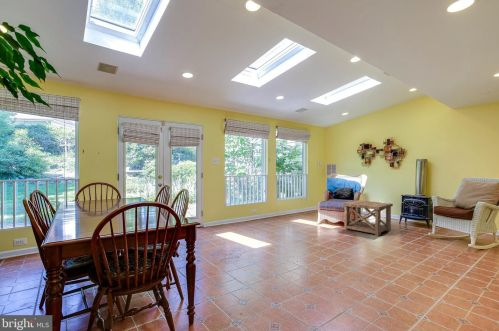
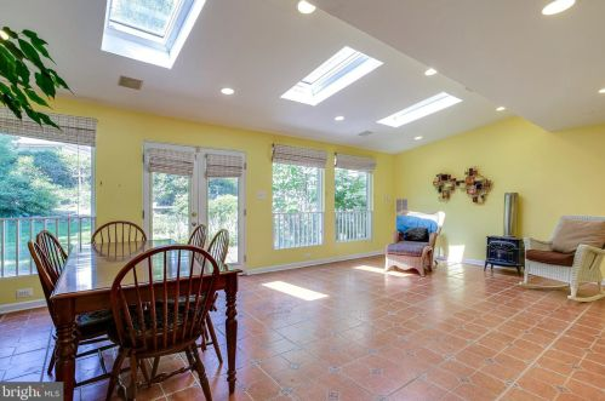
- side table (367, 216)
